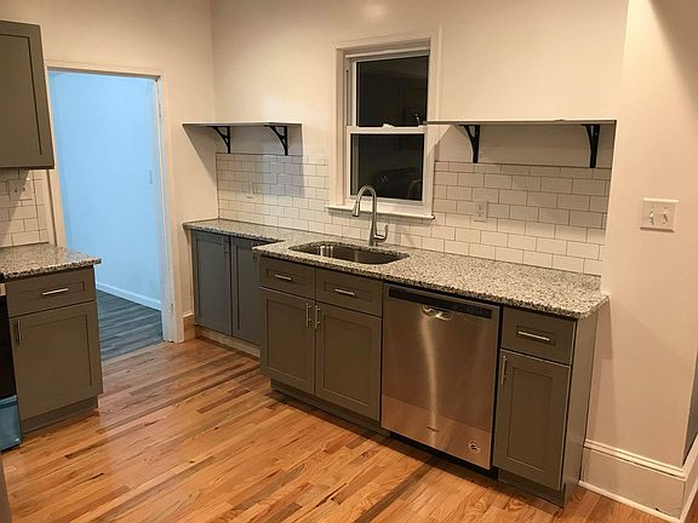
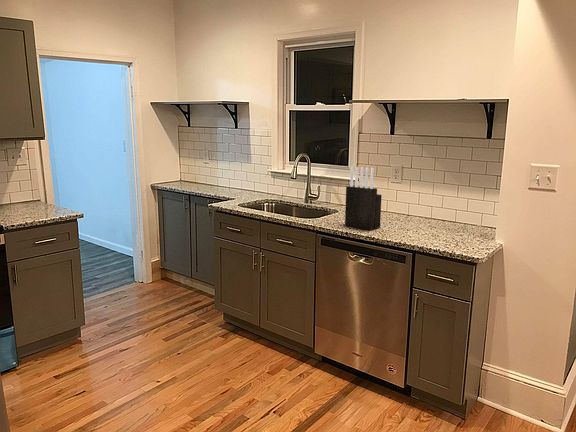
+ knife block (364, 196)
